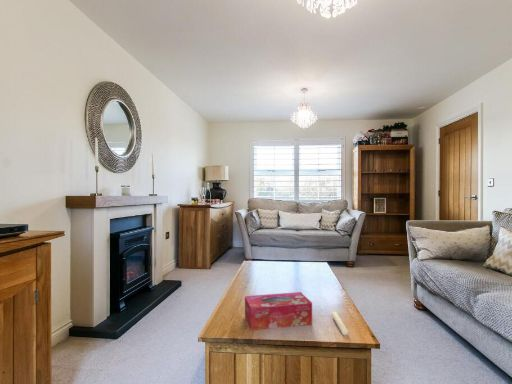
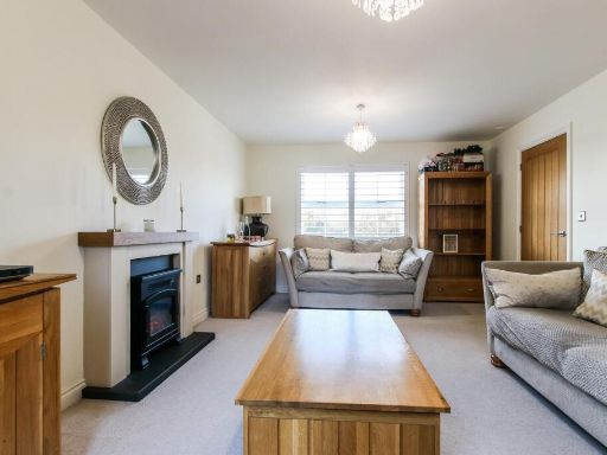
- candle (339, 322)
- tissue box (277, 309)
